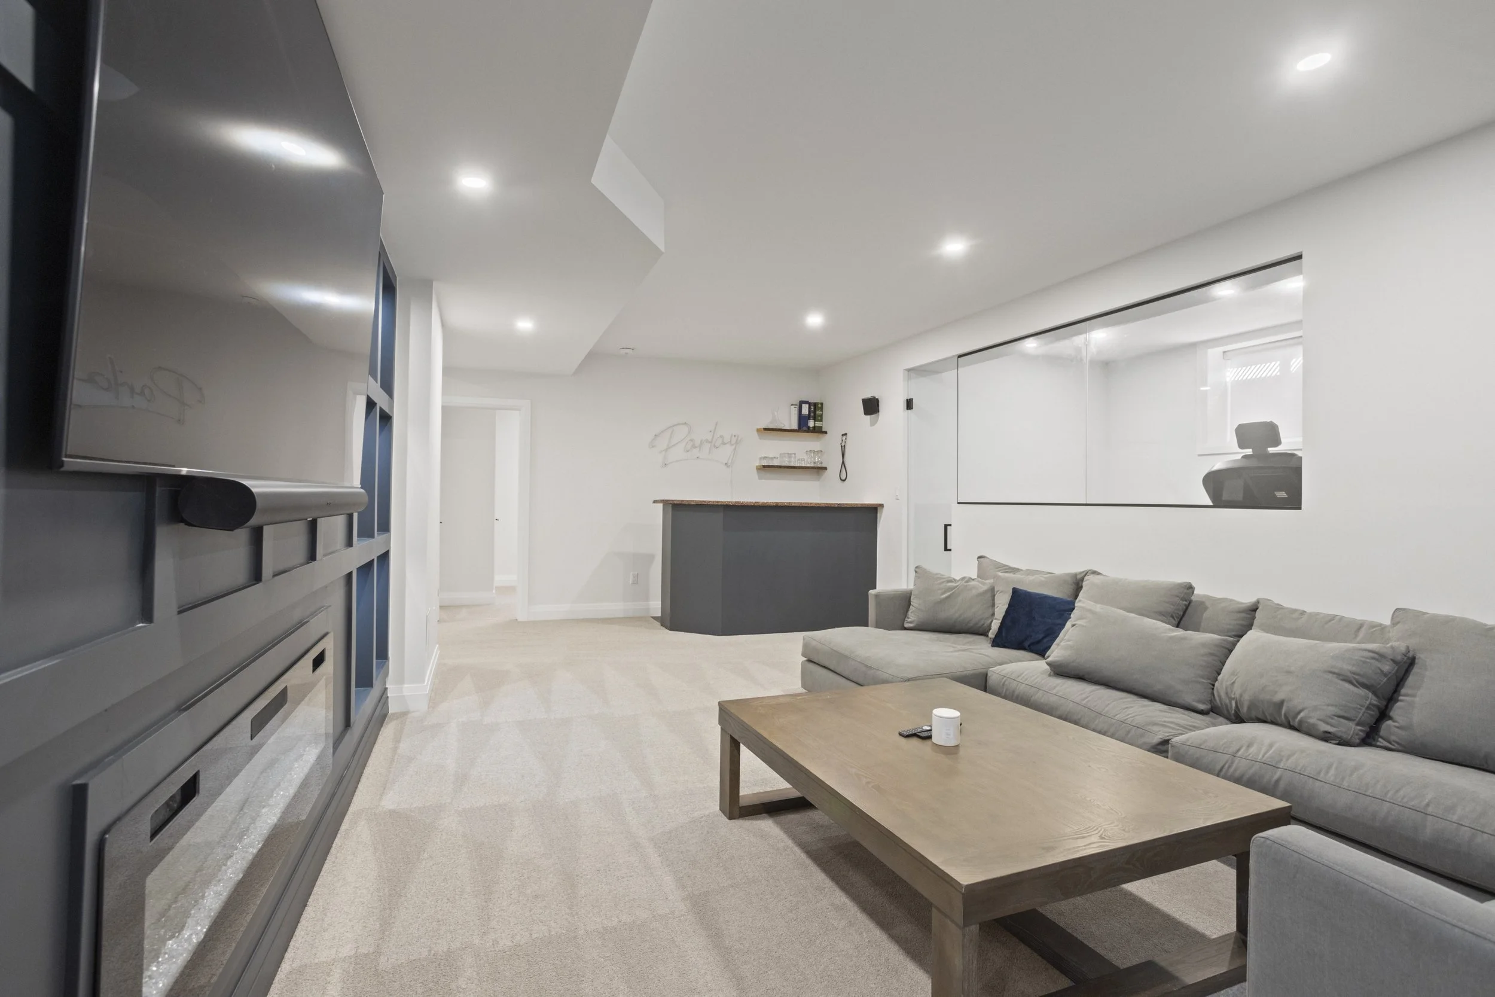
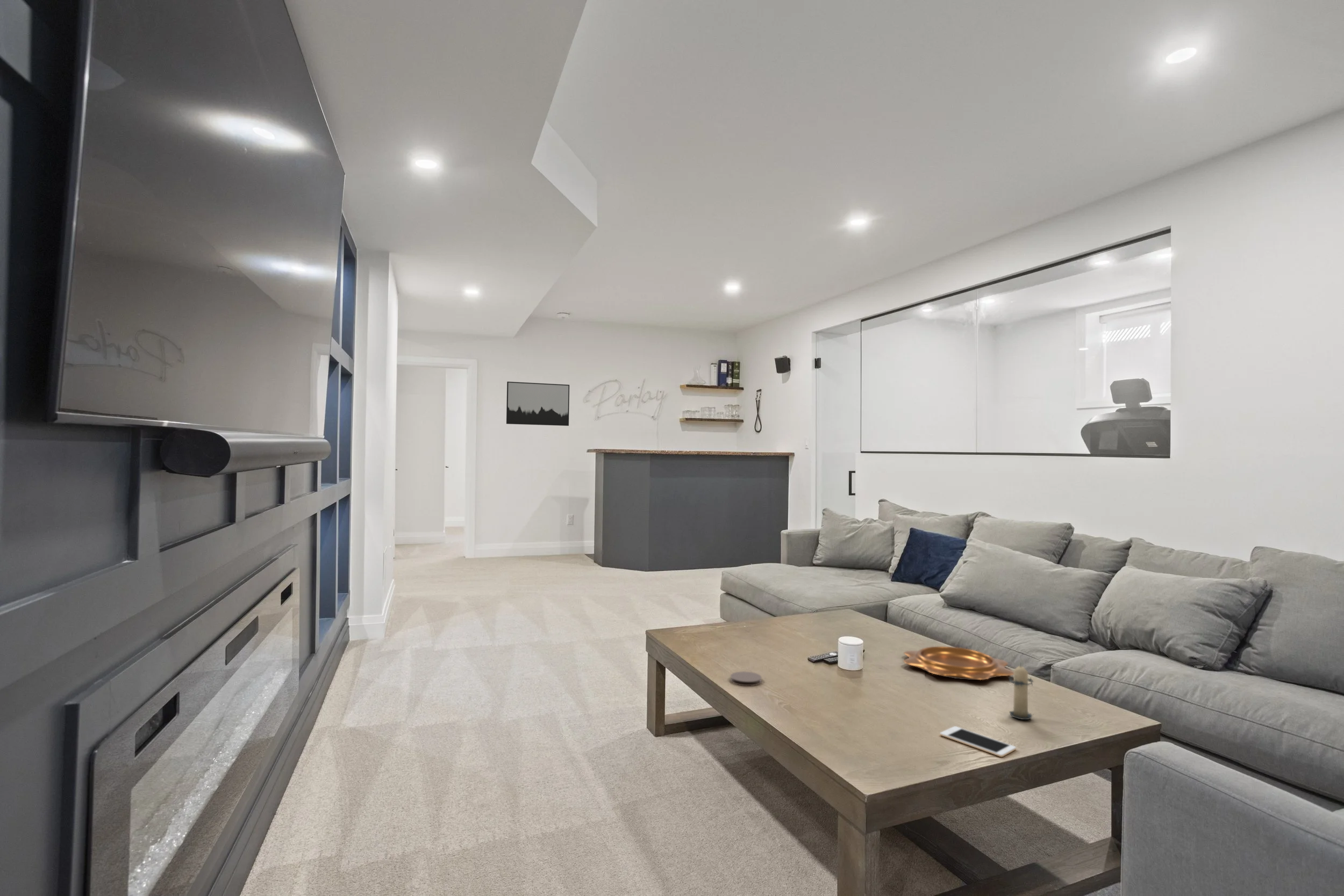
+ decorative bowl (956, 662)
+ cell phone (977, 741)
+ wall art (538, 404)
+ coaster (746, 678)
+ candle (1020, 690)
